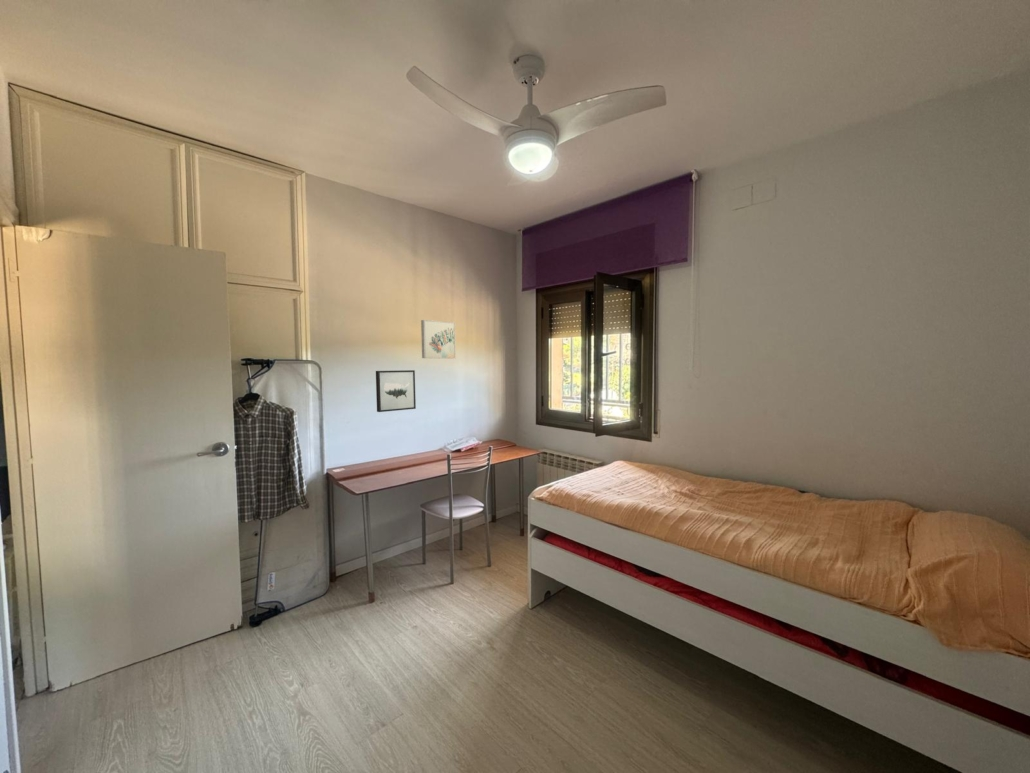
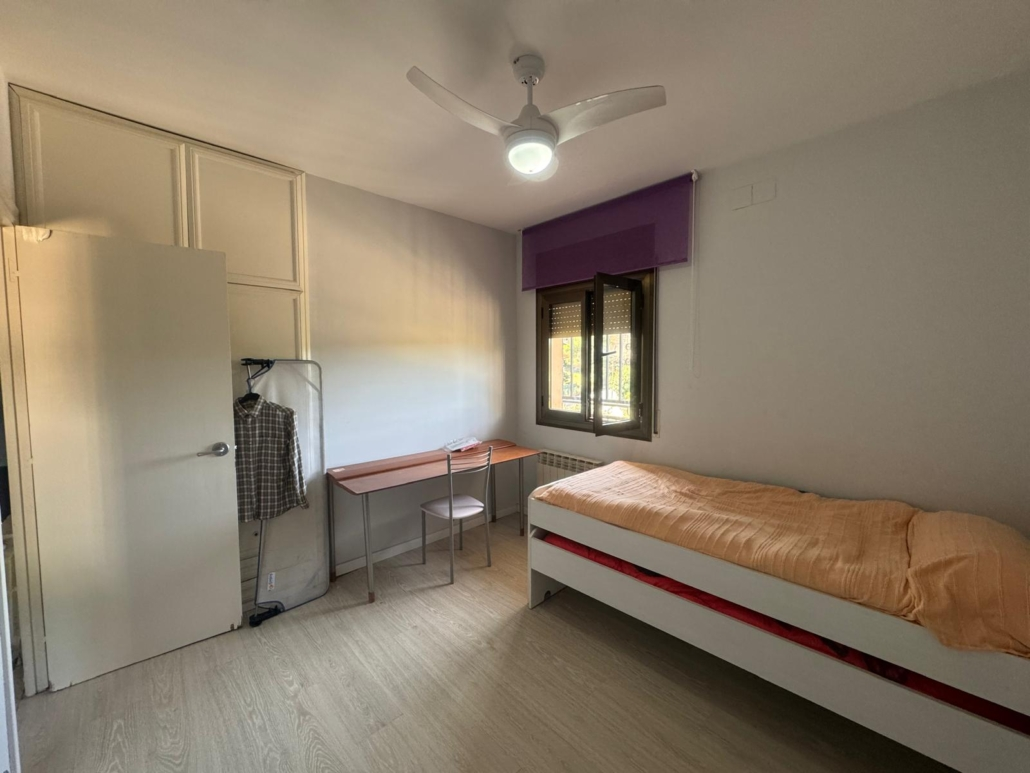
- wall art (396, 390)
- wall art (438, 339)
